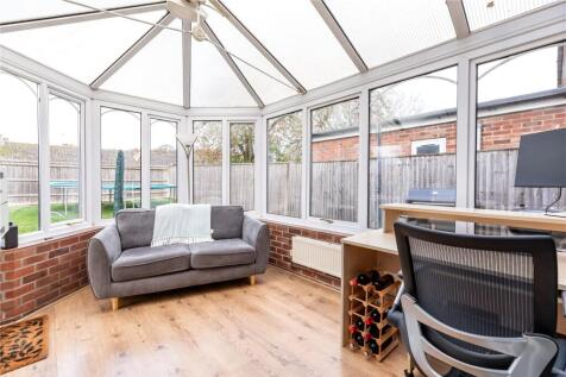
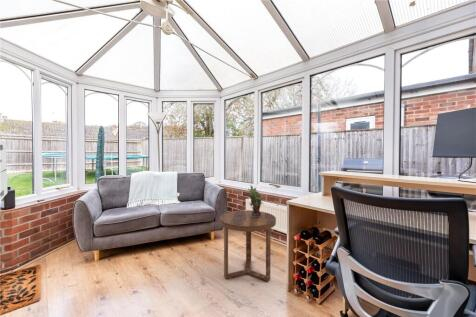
+ side table (247, 244)
+ potted plant (255, 200)
